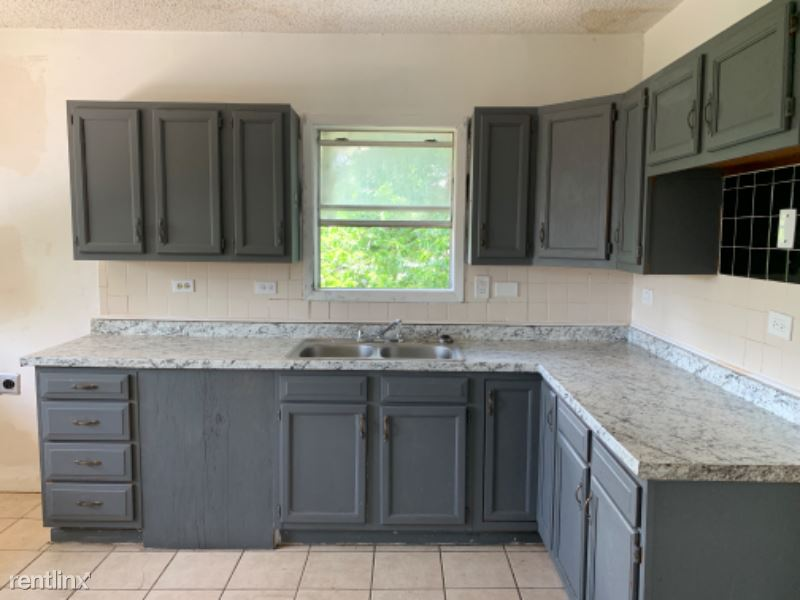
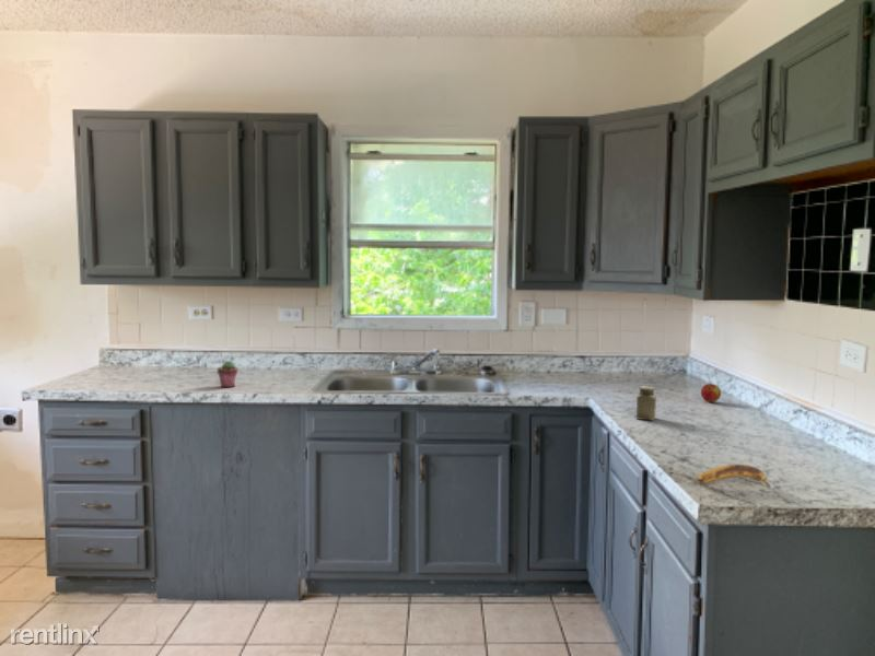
+ potted succulent (228, 373)
+ banana (731, 475)
+ apple (710, 393)
+ salt shaker (646, 402)
